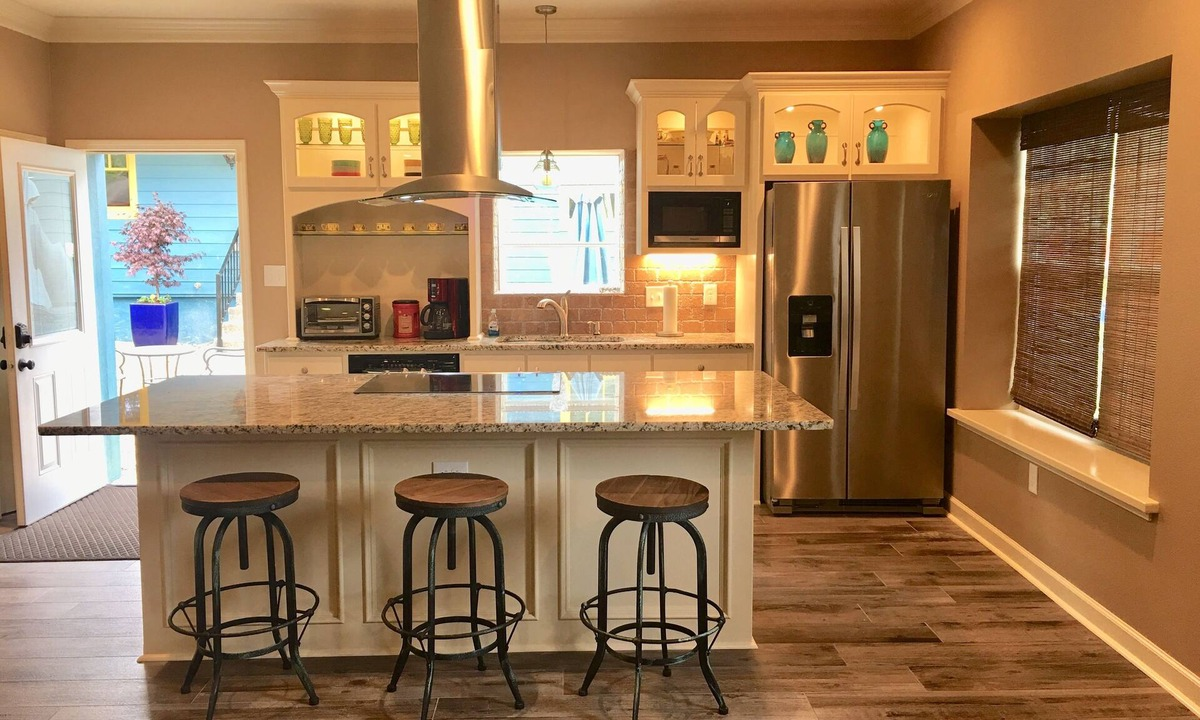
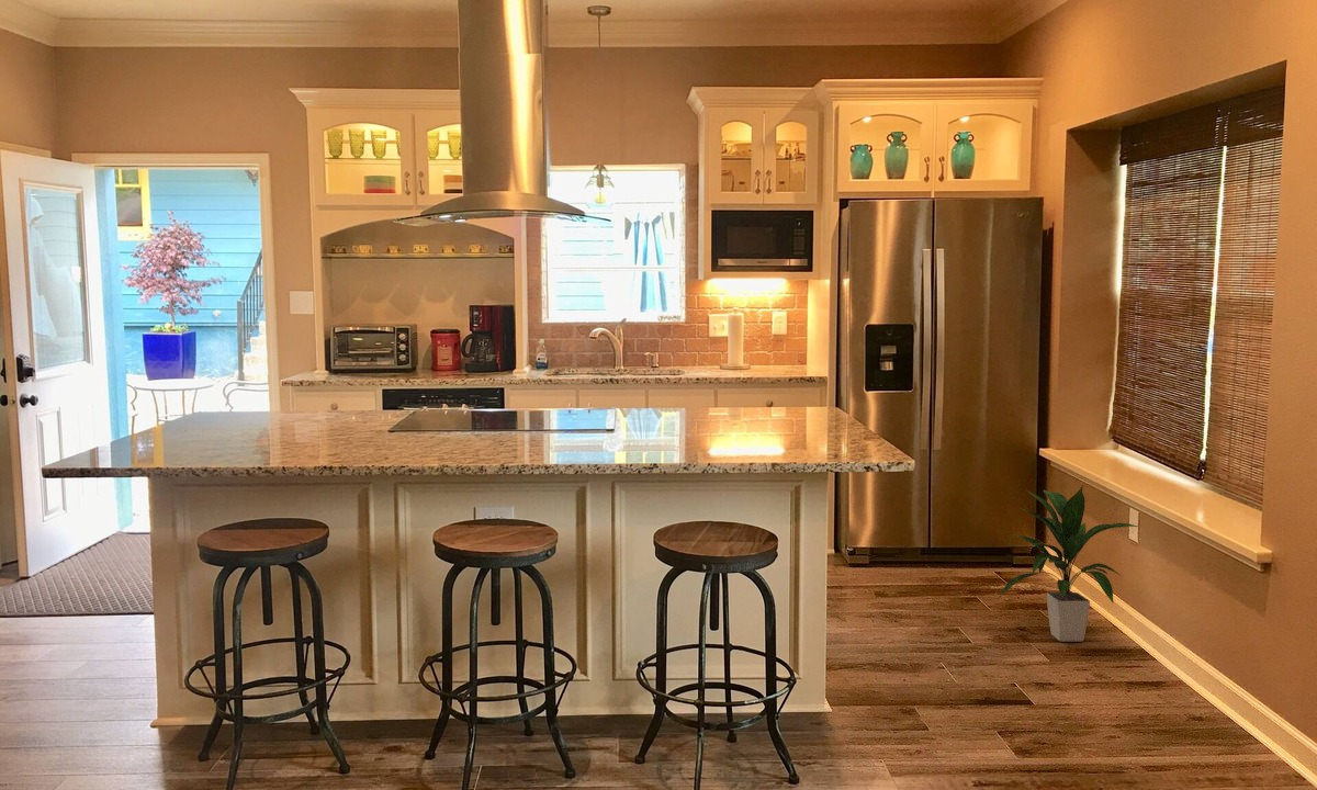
+ indoor plant (1061, 560)
